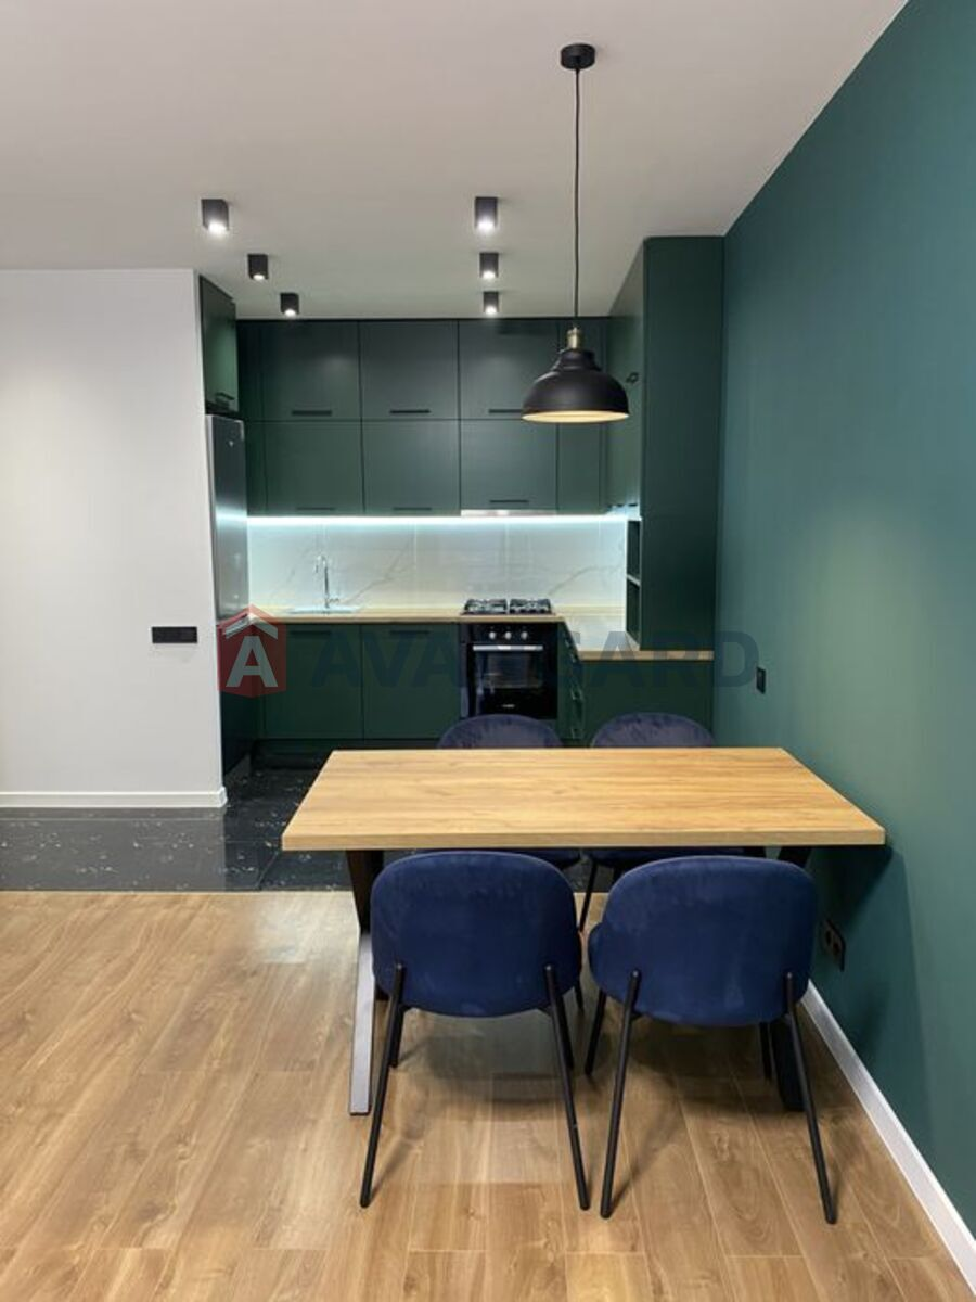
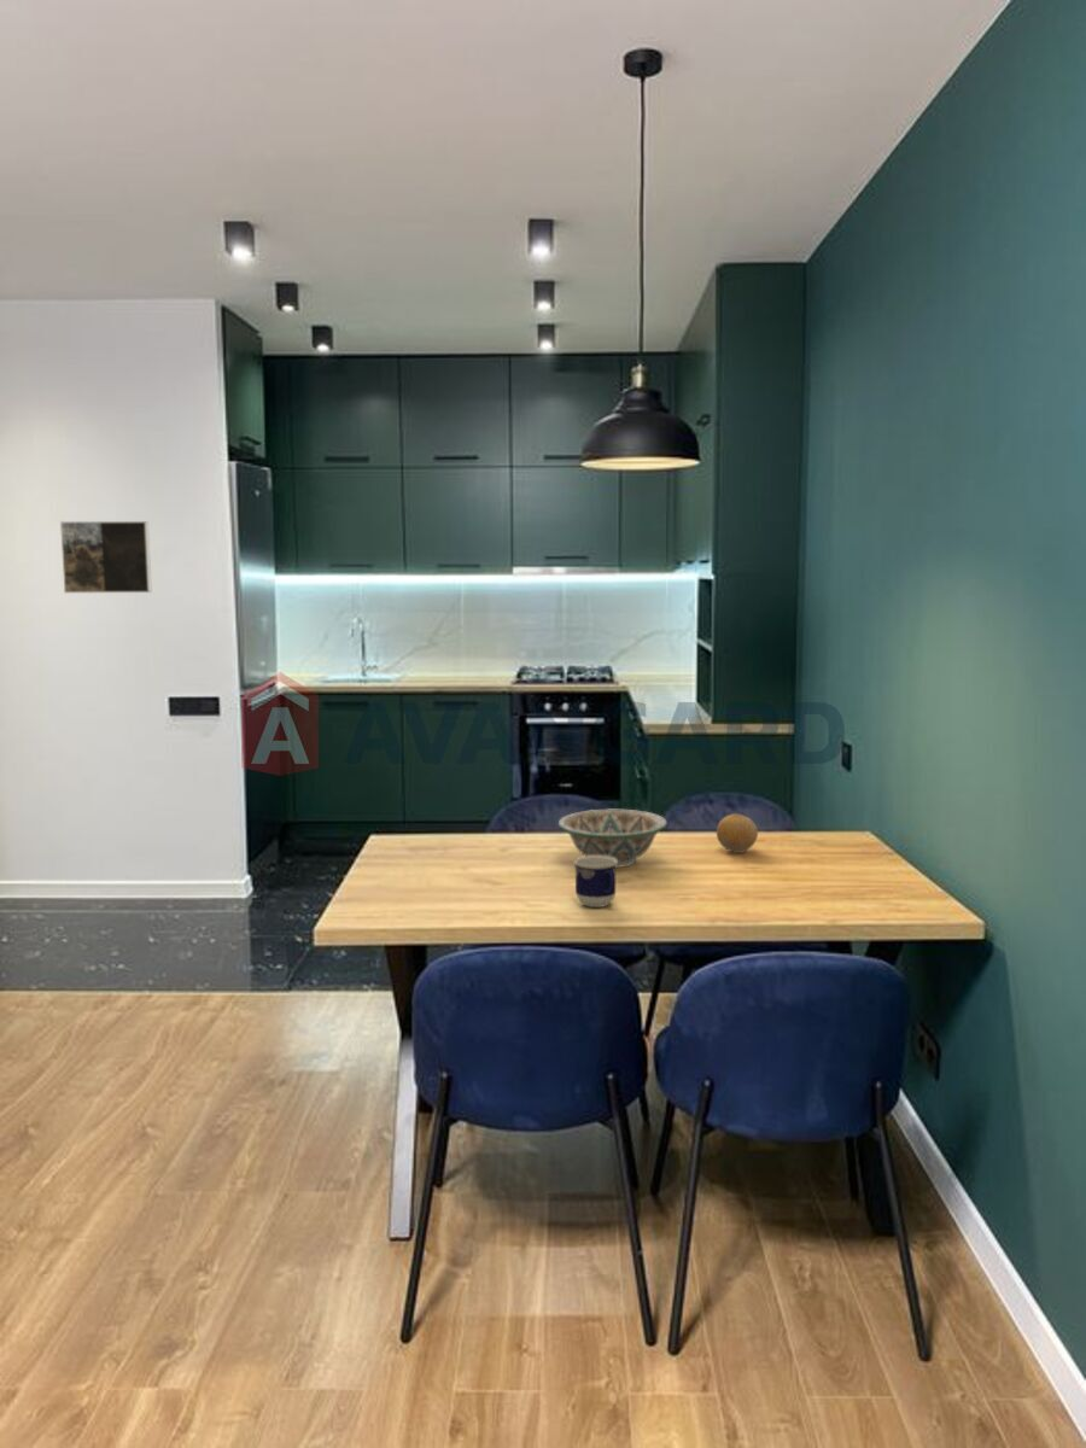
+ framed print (106, 556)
+ decorative bowl (612, 840)
+ cup (599, 883)
+ fruit (736, 833)
